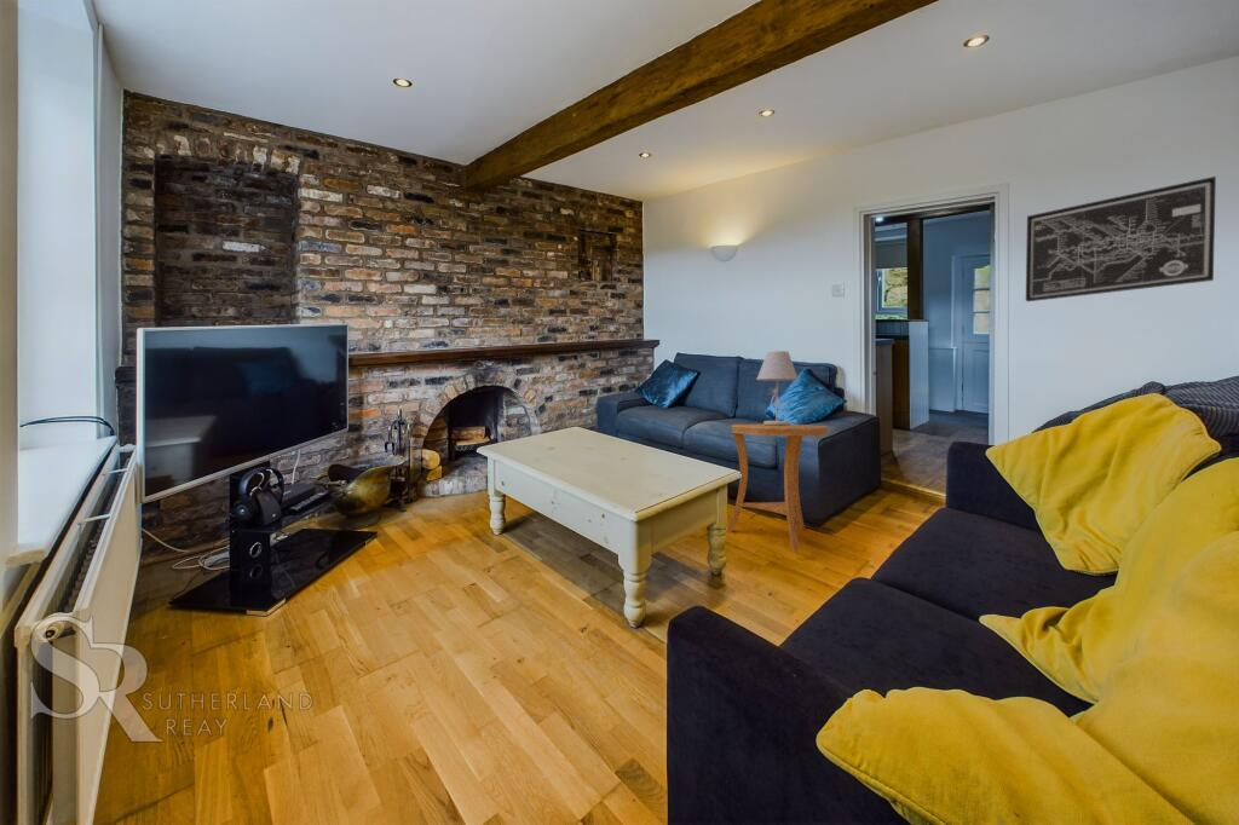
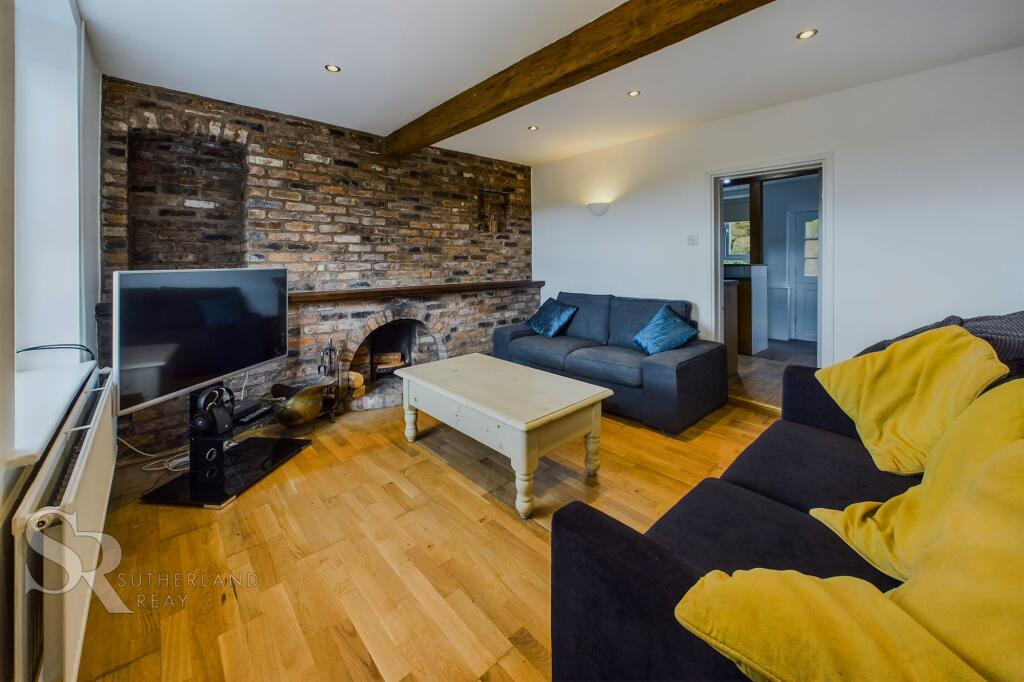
- side table (784, 481)
- wall art (1111, 244)
- table lamp (777, 388)
